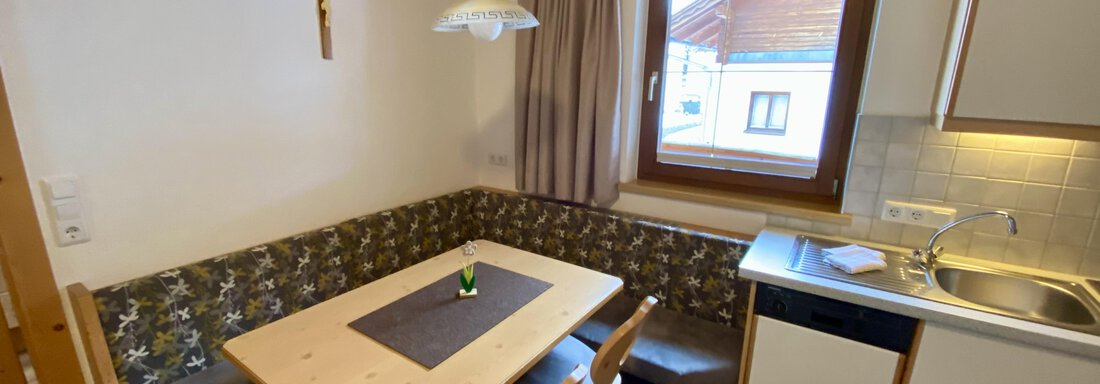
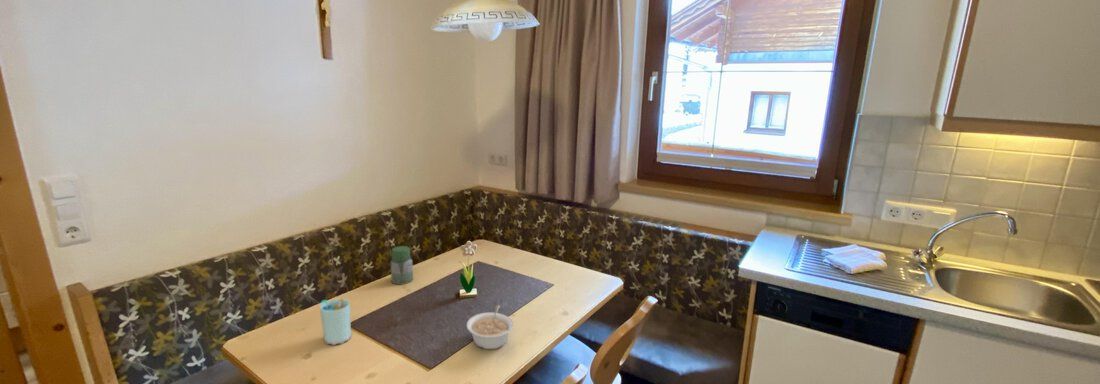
+ legume (489, 329)
+ jar (401, 264)
+ cup (336, 317)
